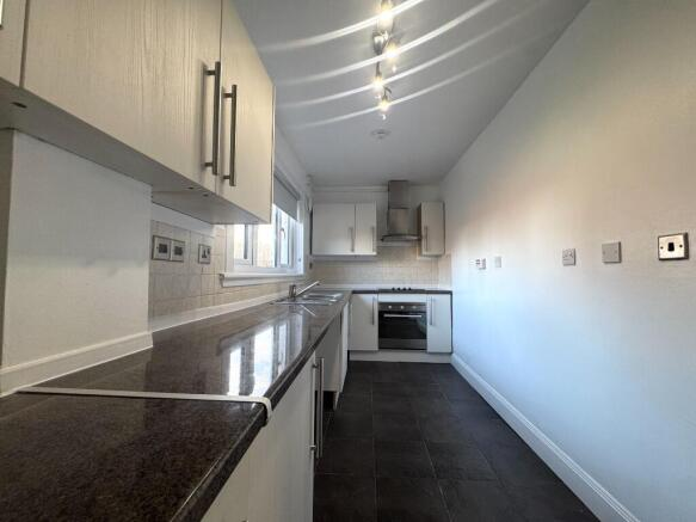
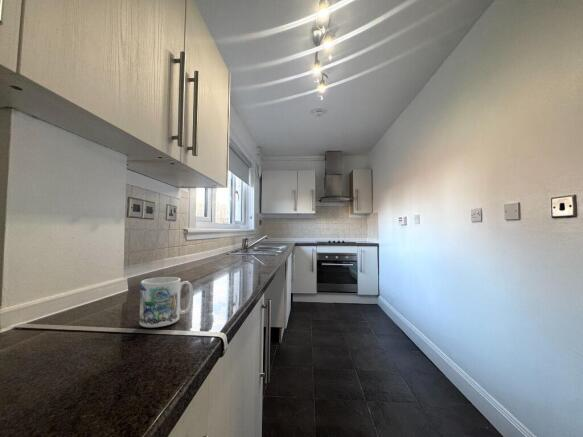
+ mug (168, 299)
